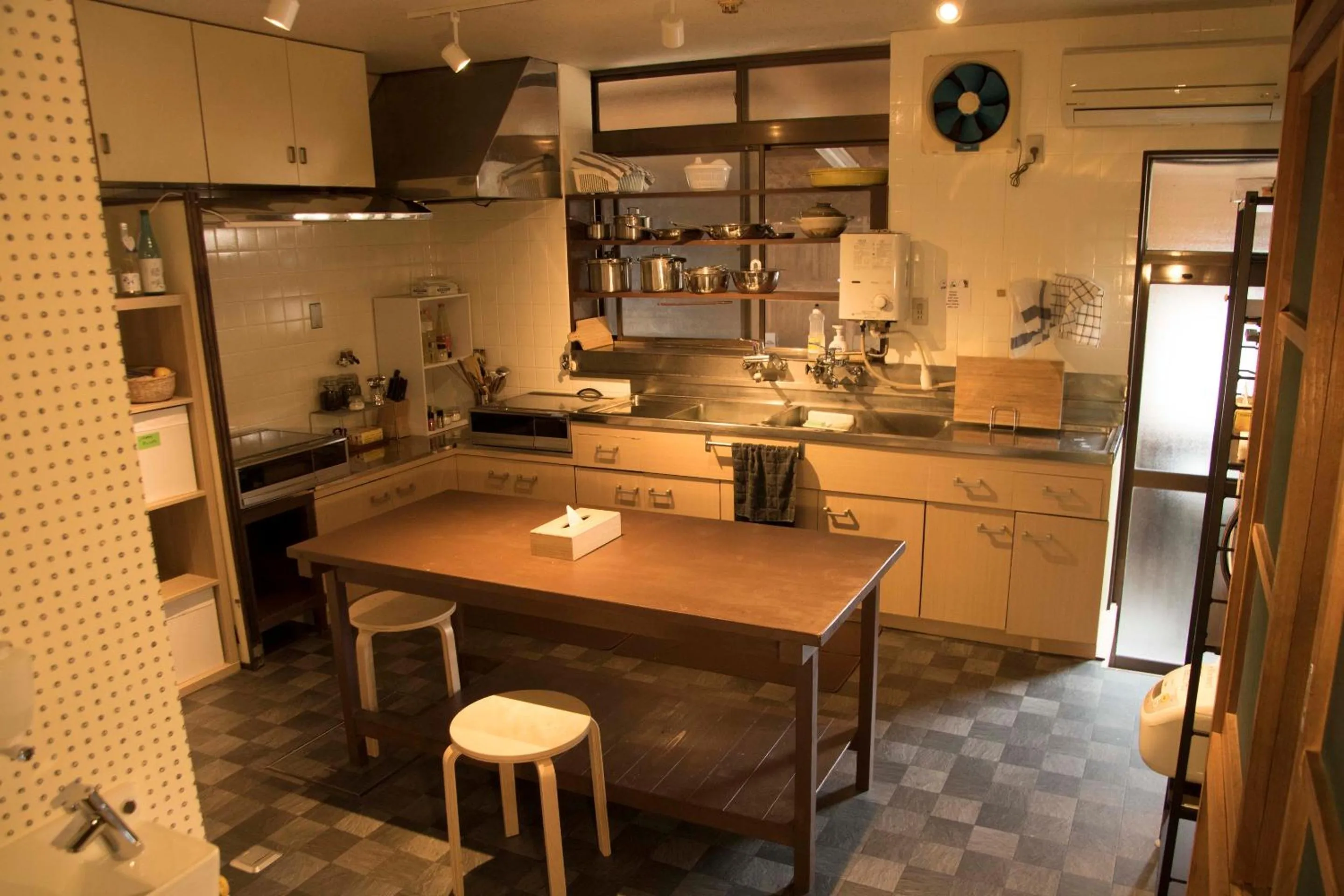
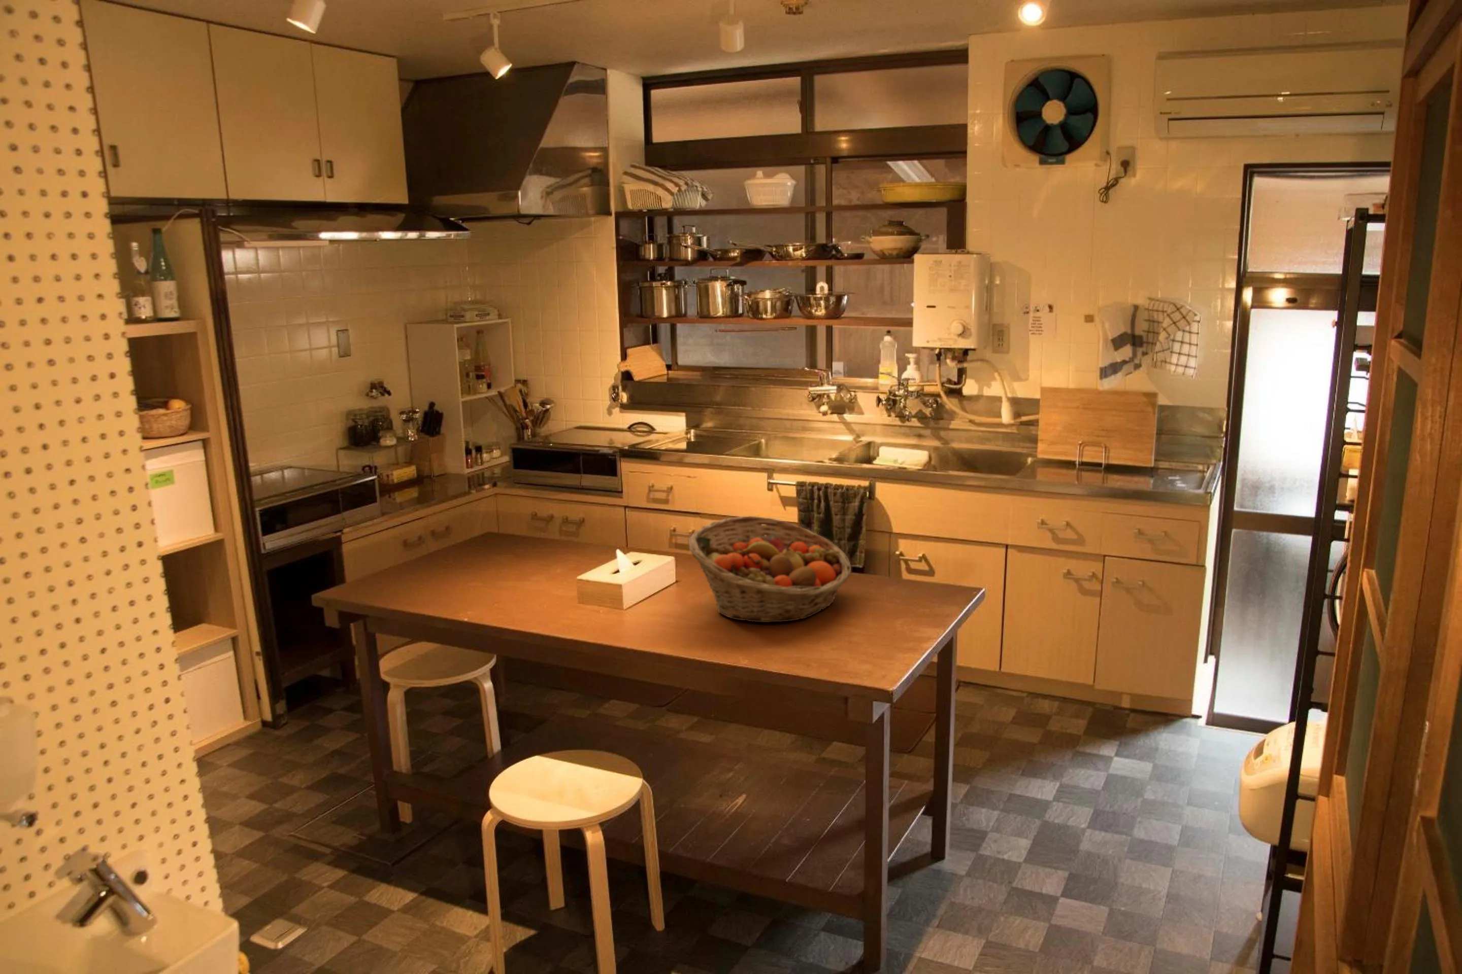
+ fruit basket (770, 566)
